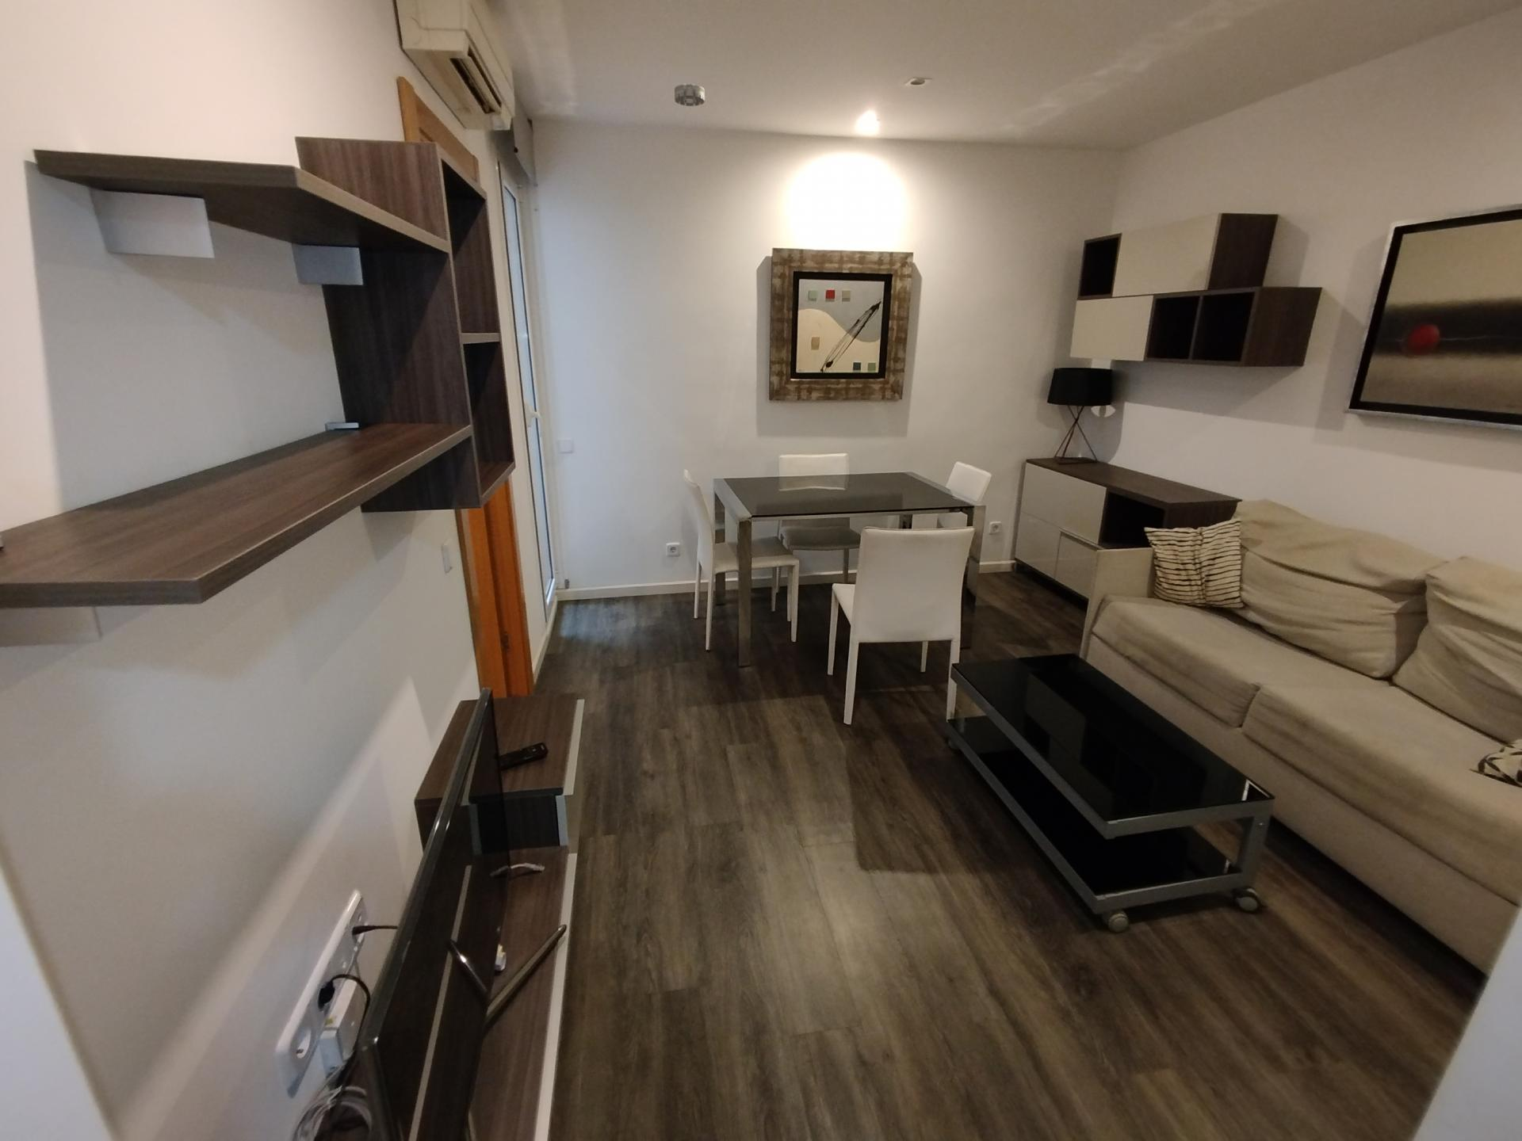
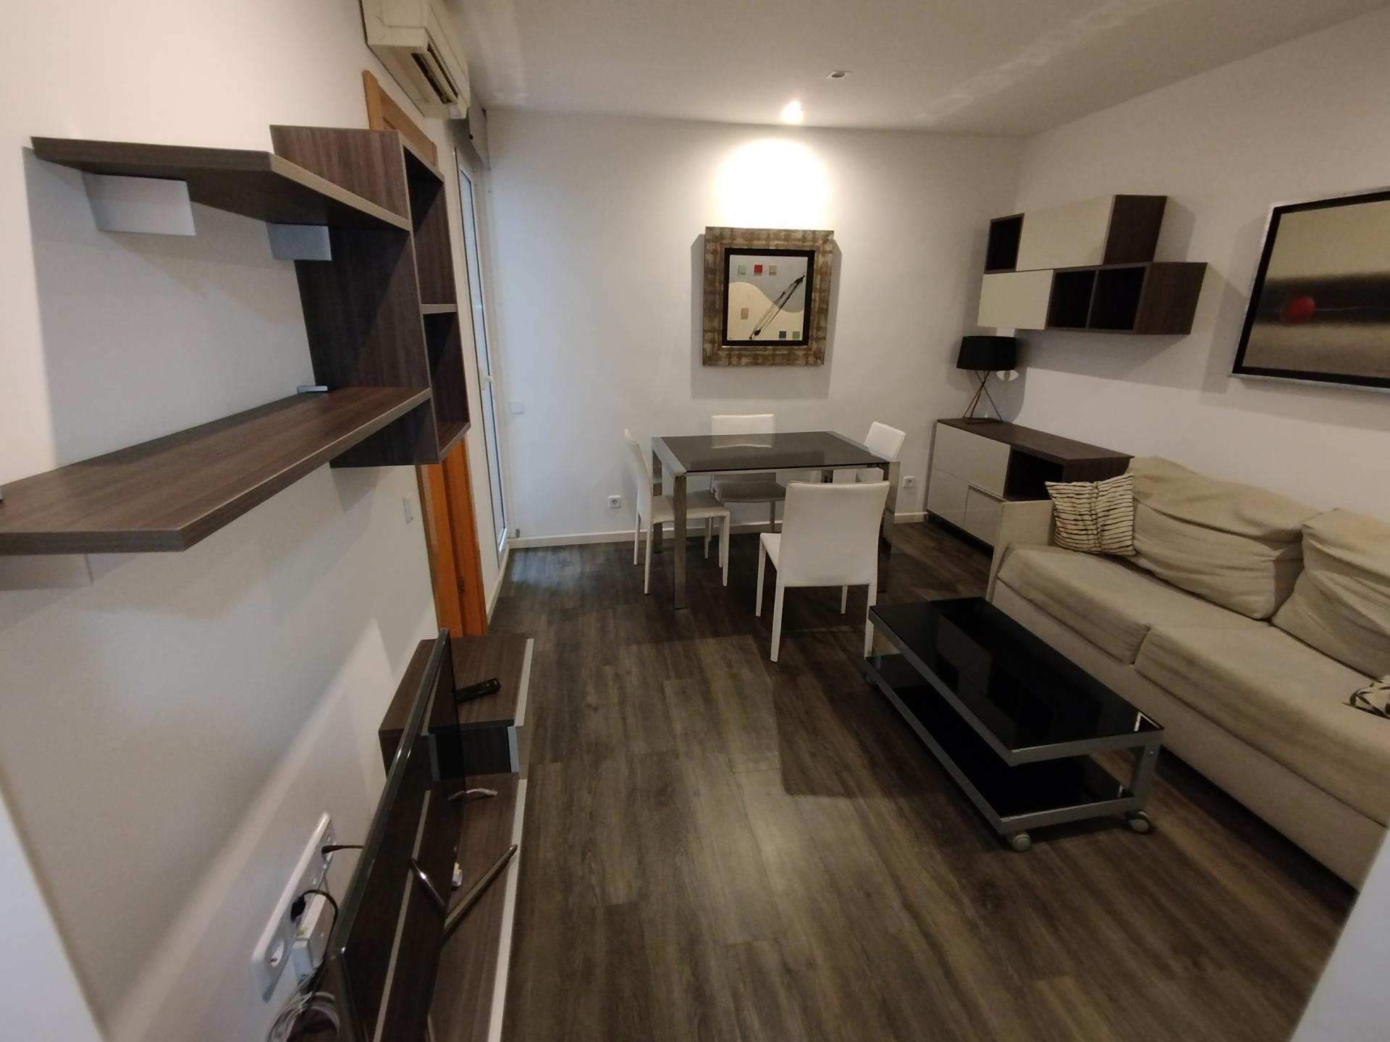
- smoke detector (689, 95)
